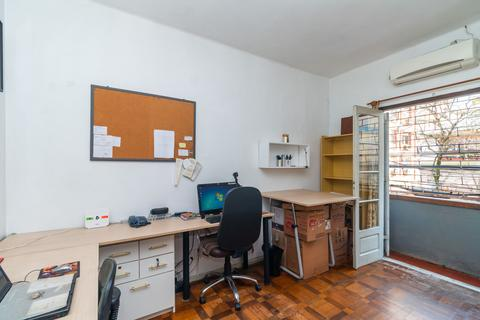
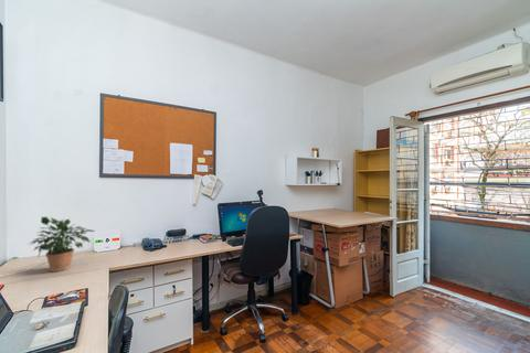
+ potted plant (65, 240)
